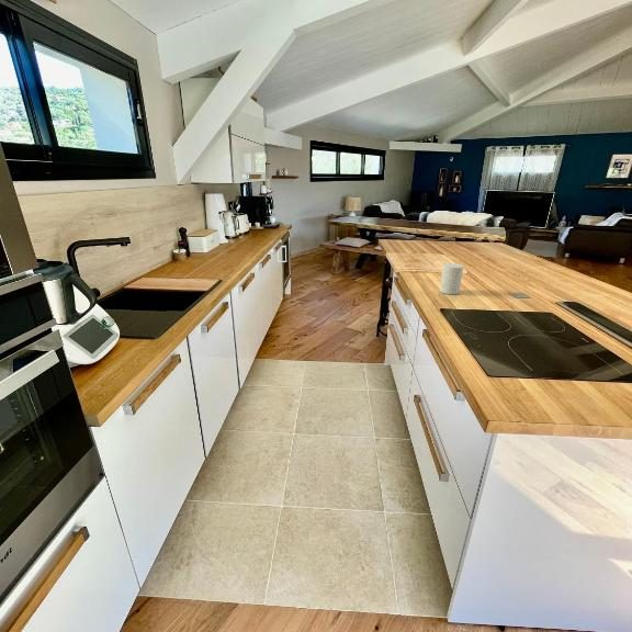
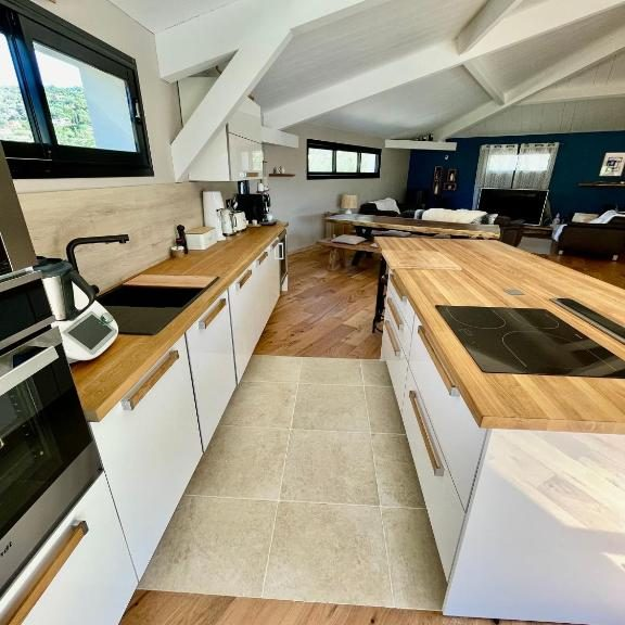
- cup (451, 279)
